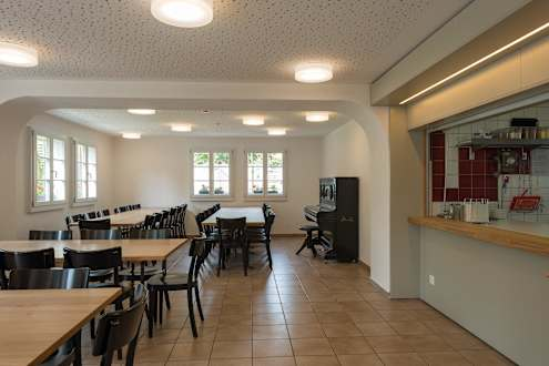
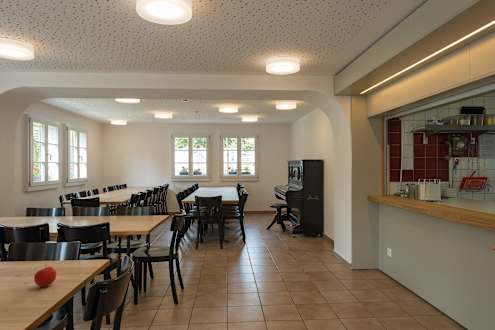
+ fruit (45, 275)
